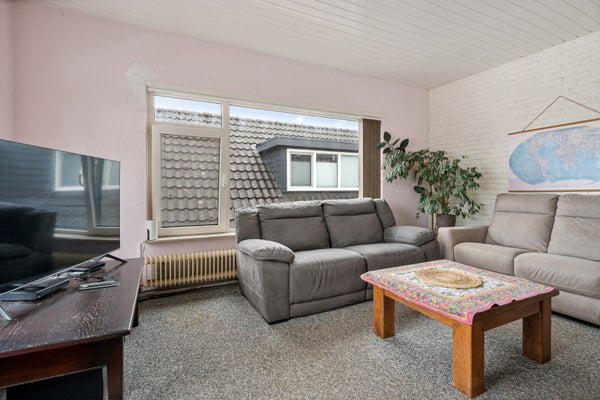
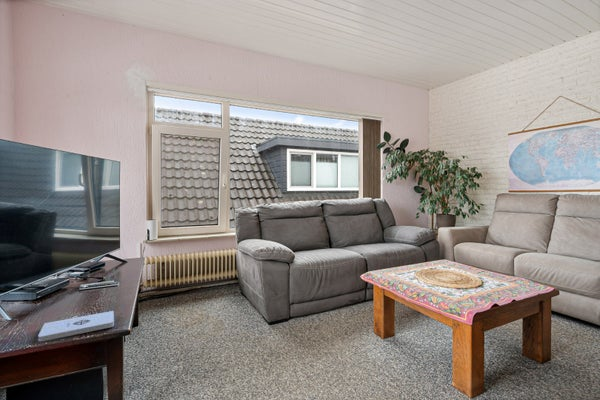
+ notepad (79, 324)
